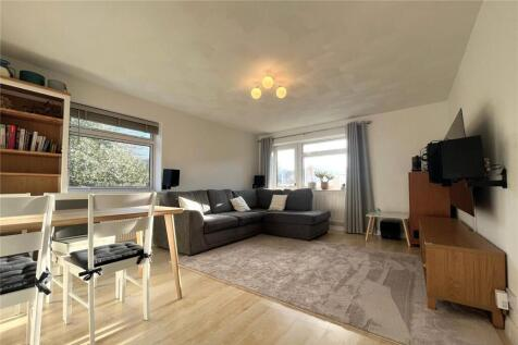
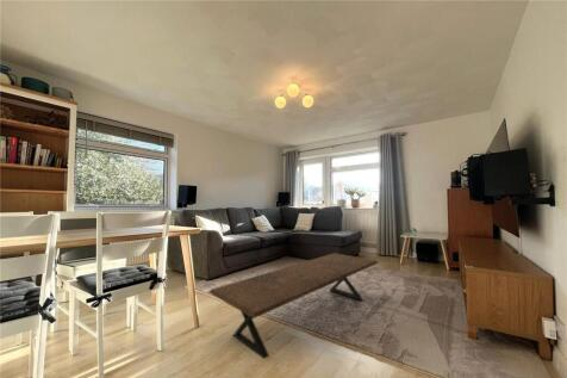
+ coffee table (309, 292)
